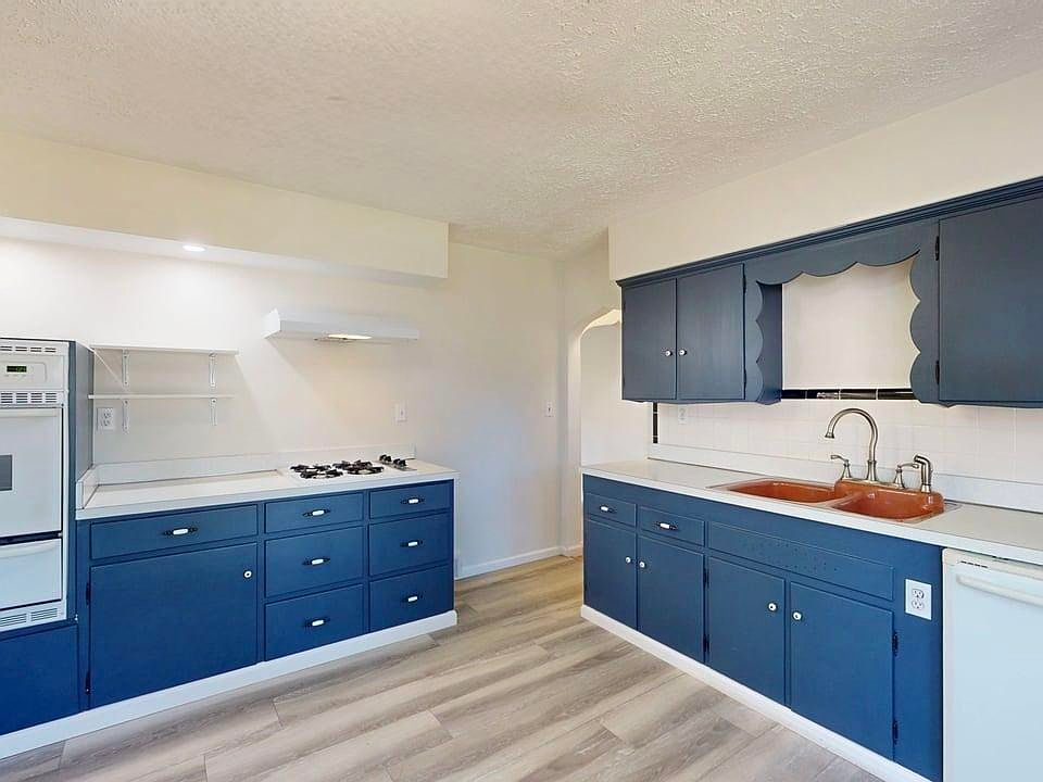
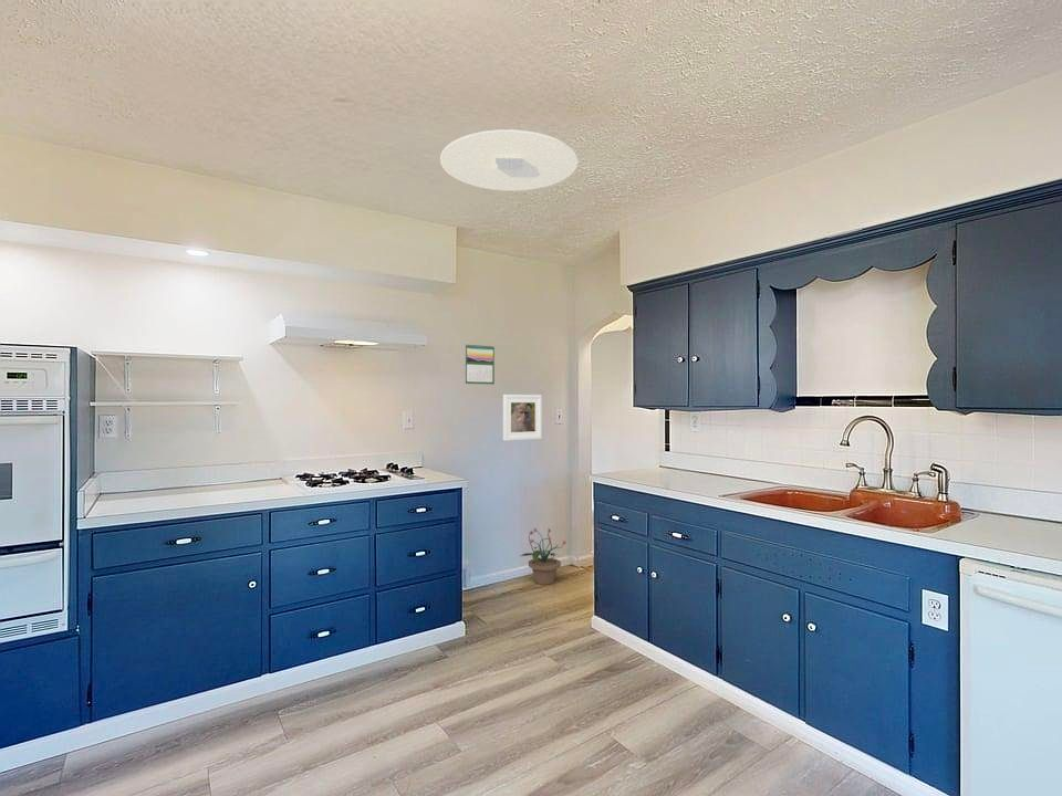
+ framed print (522, 417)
+ ceiling light (509, 157)
+ potted plant (542, 554)
+ calendar (479, 364)
